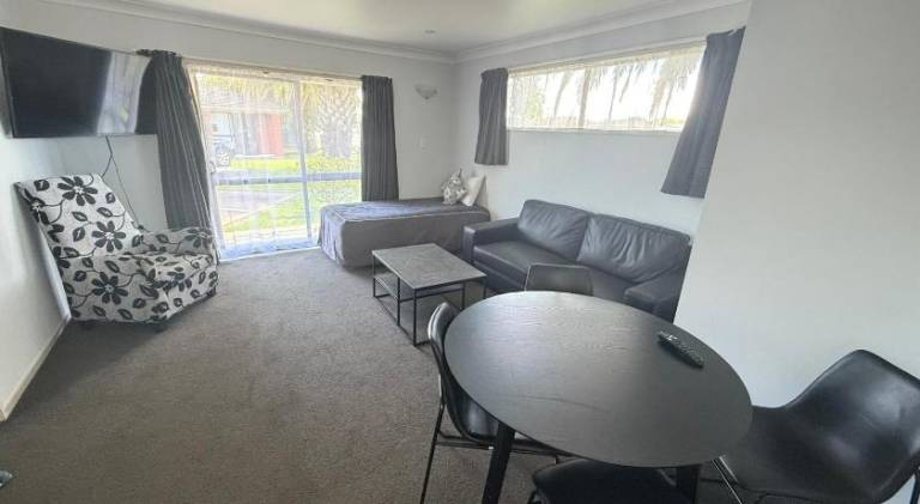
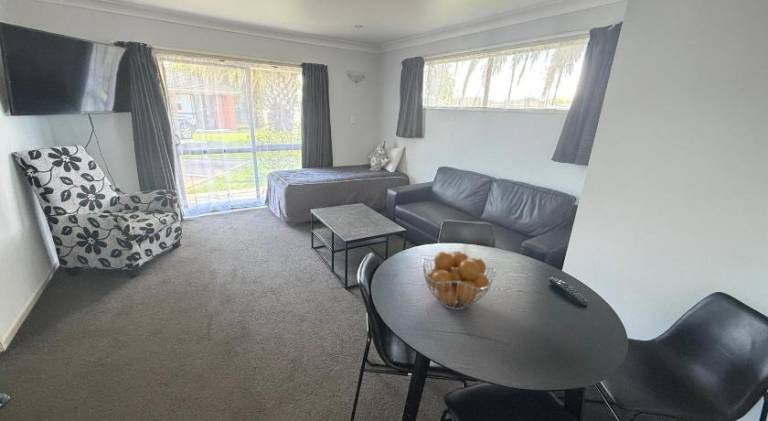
+ fruit basket (456, 279)
